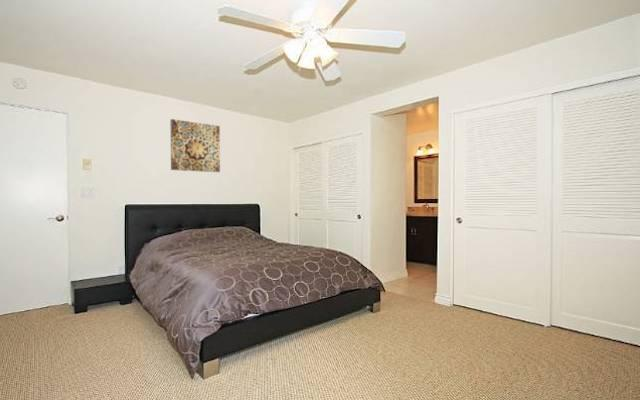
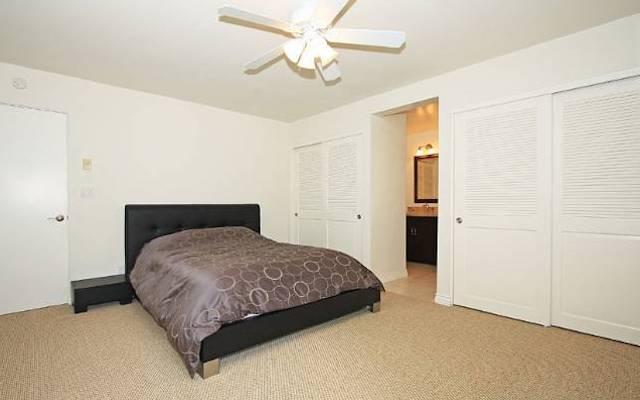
- wall art (196, 147)
